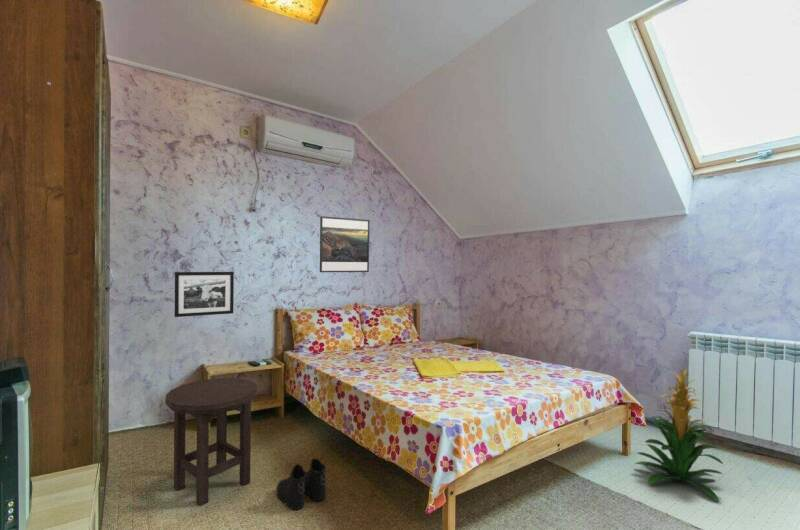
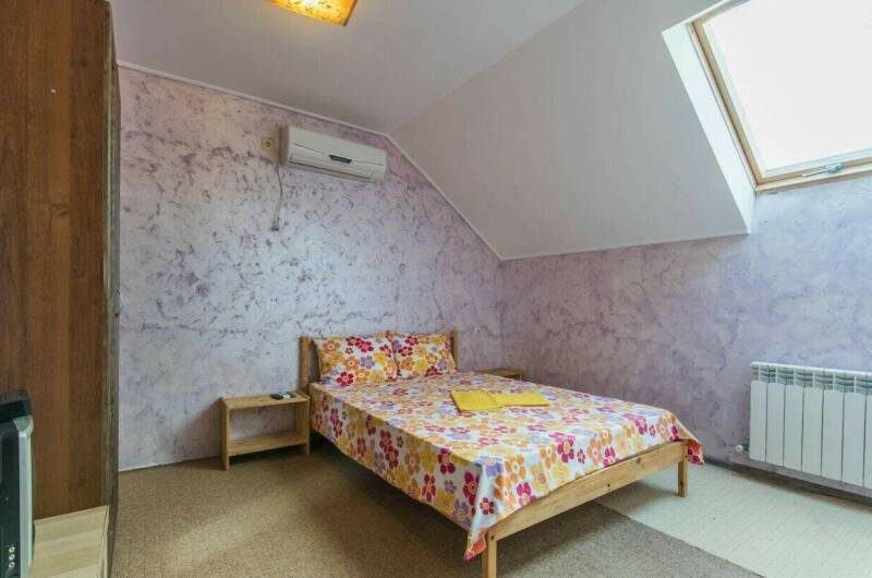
- indoor plant (681, 425)
- stool (216, 440)
- picture frame (205, 293)
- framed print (345, 245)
- boots (301, 477)
